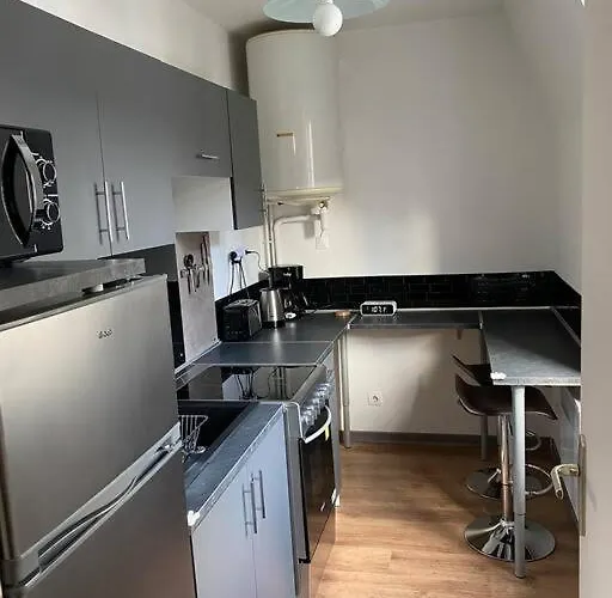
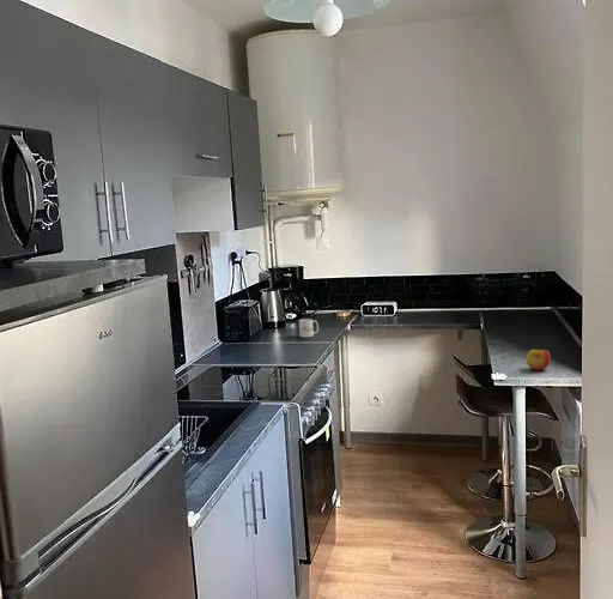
+ mug (309, 327)
+ apple (538, 358)
